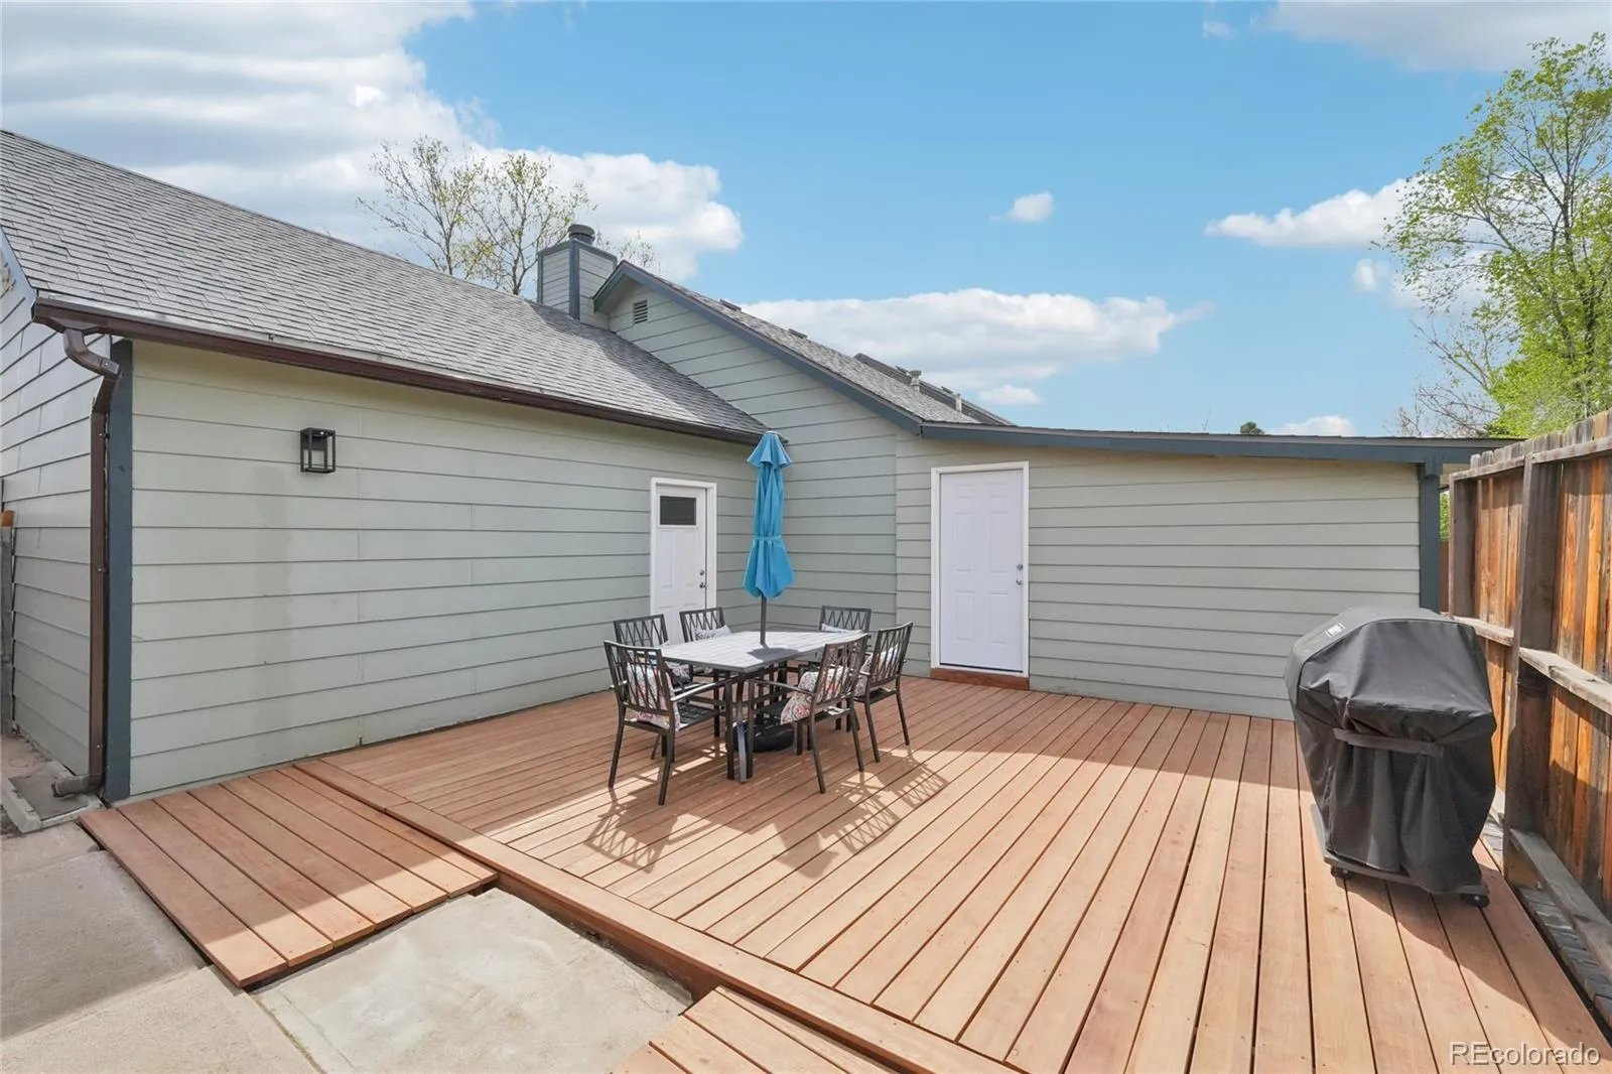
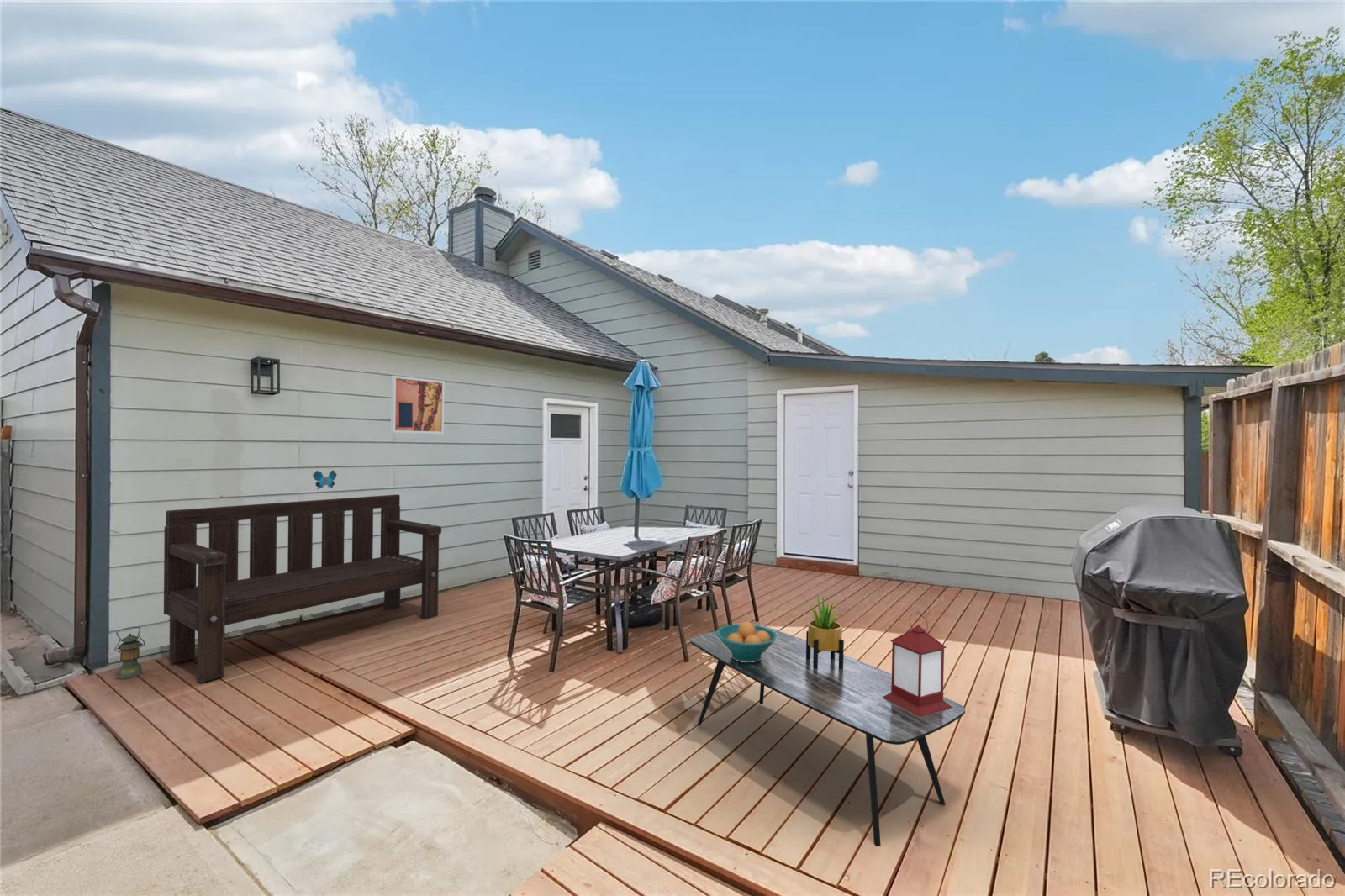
+ coffee table (810, 708)
+ lantern (917, 656)
+ potted plant (825, 630)
+ fruit bowl (746, 640)
+ decorative butterfly (325, 479)
+ garden bench (318, 571)
+ wall art (418, 405)
+ lantern (129, 651)
